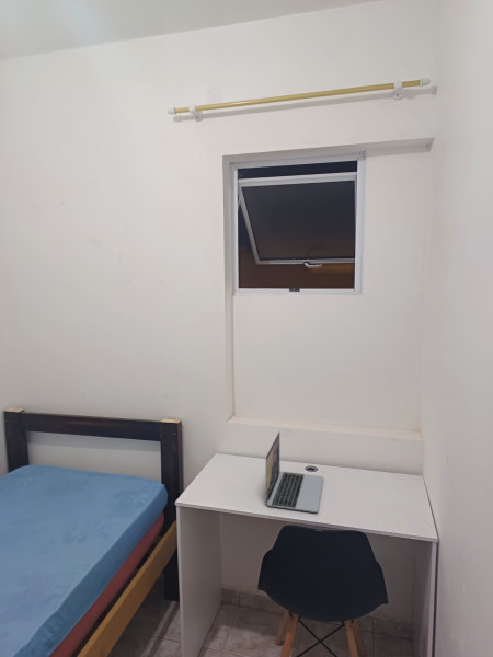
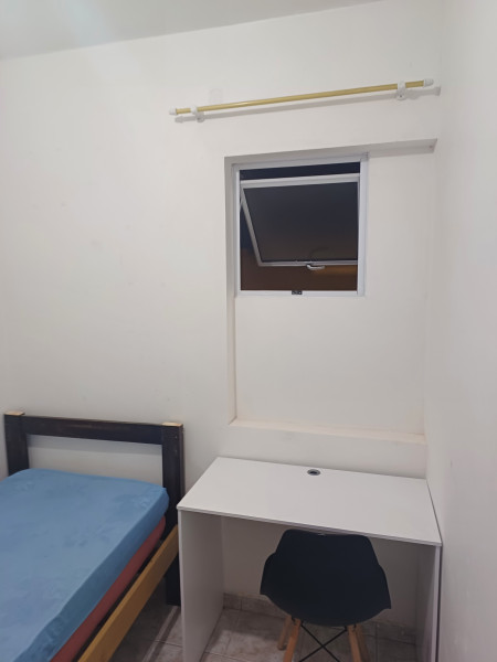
- laptop (296, 473)
